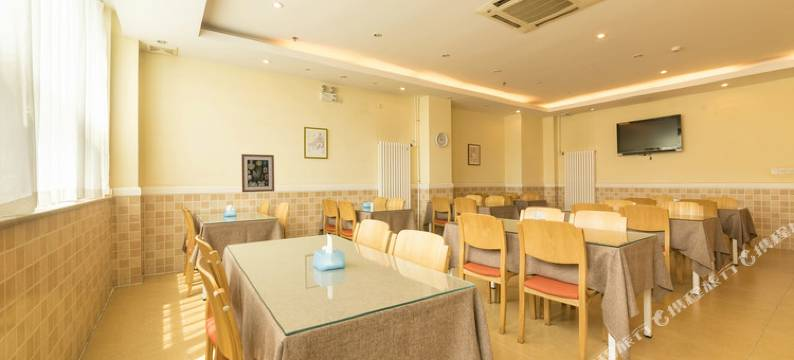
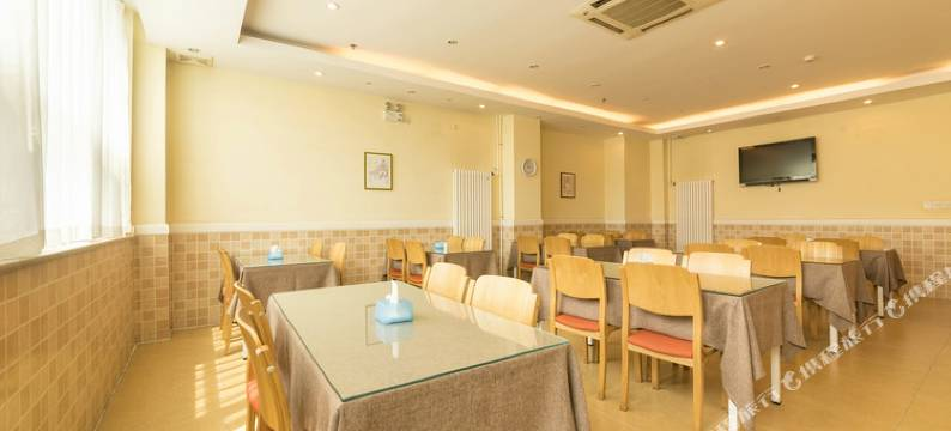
- wall art (258, 173)
